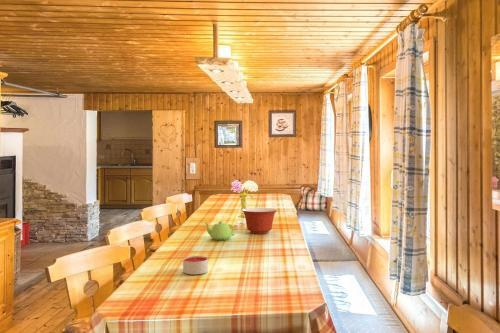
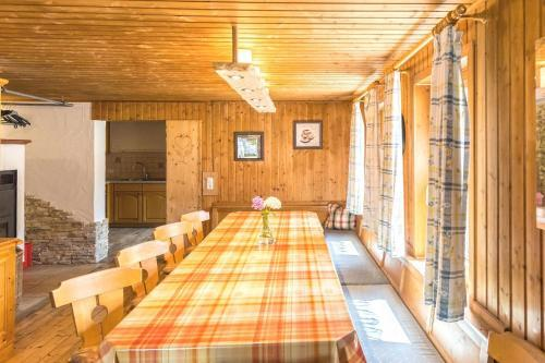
- mixing bowl (259, 220)
- candle (195, 264)
- teapot (219, 230)
